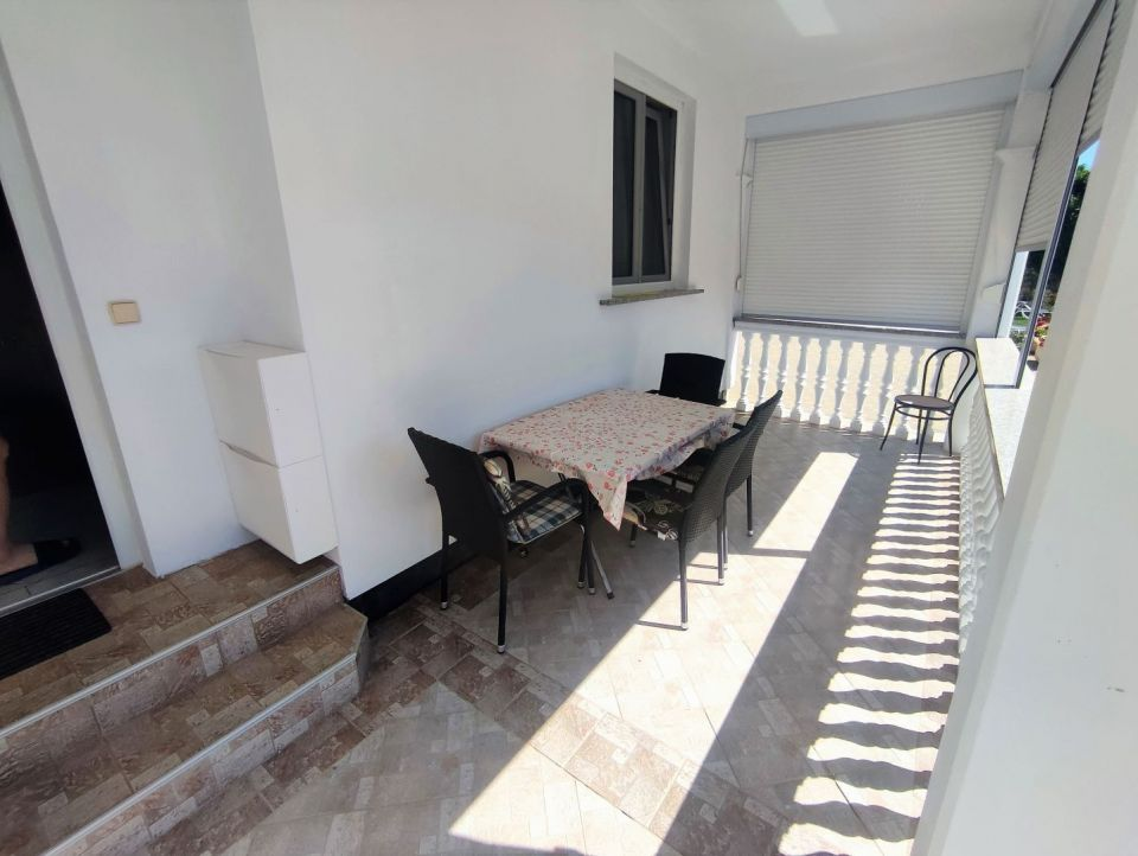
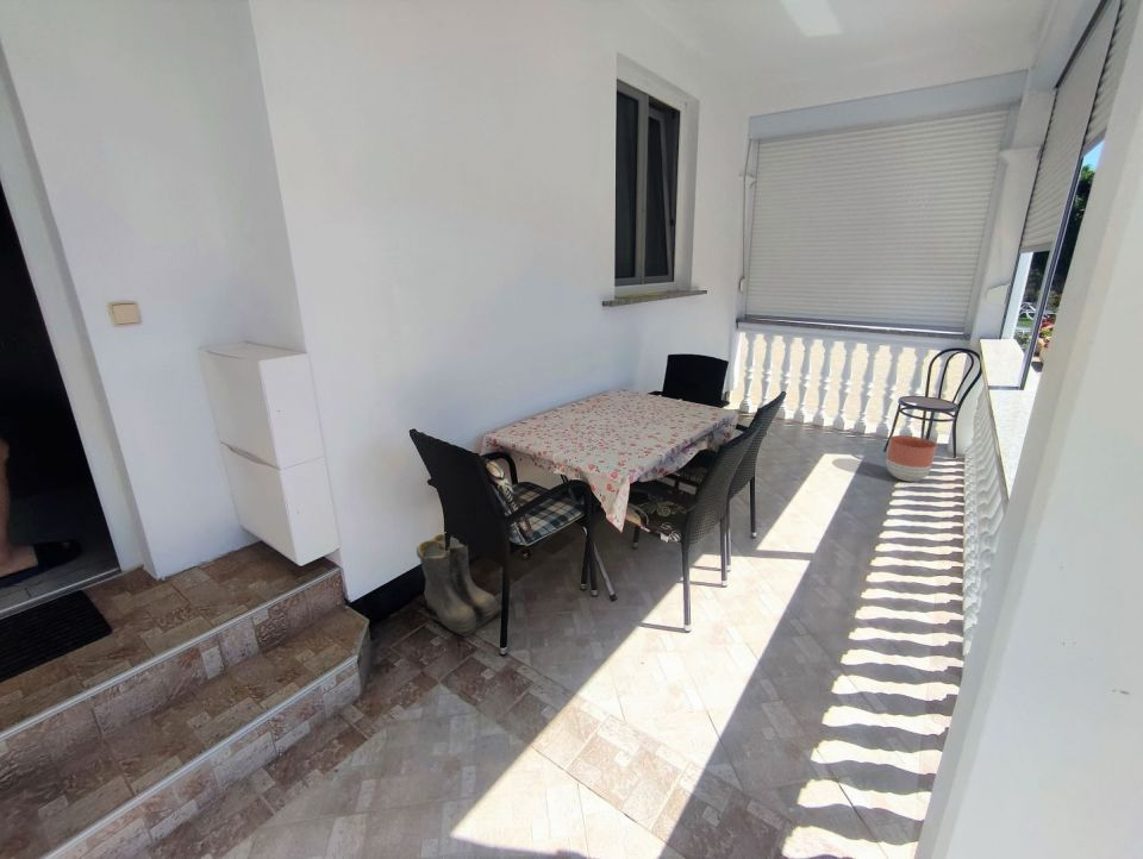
+ boots (456, 579)
+ planter (908, 459)
